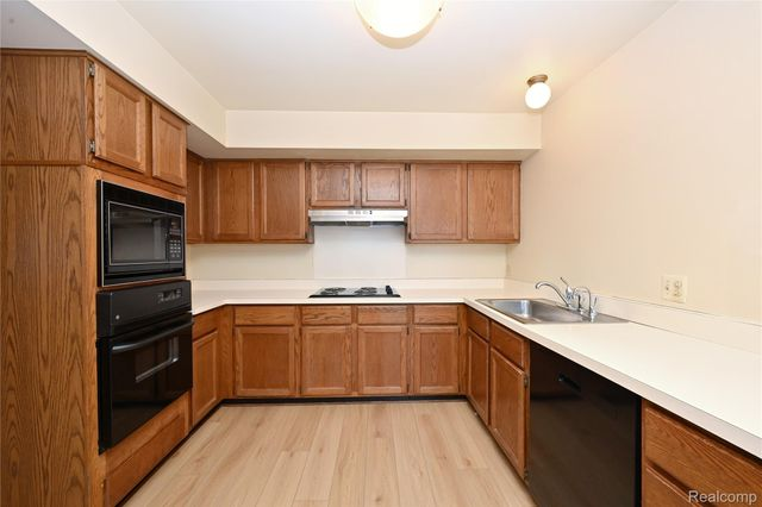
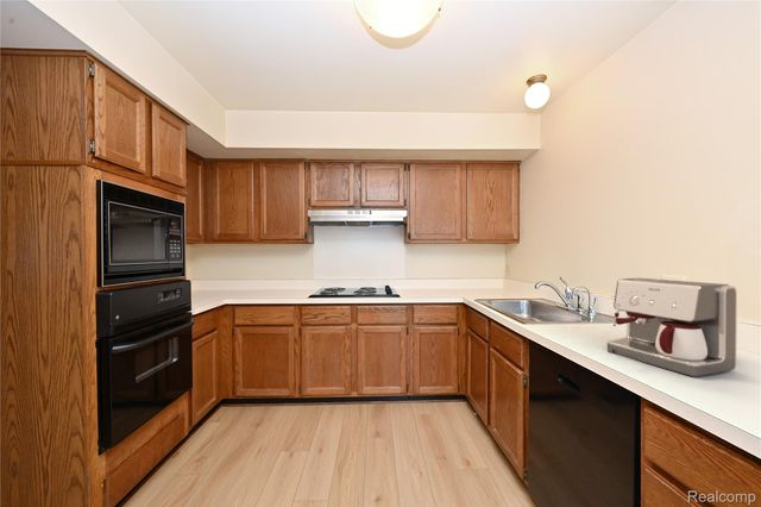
+ coffee maker (665, 320)
